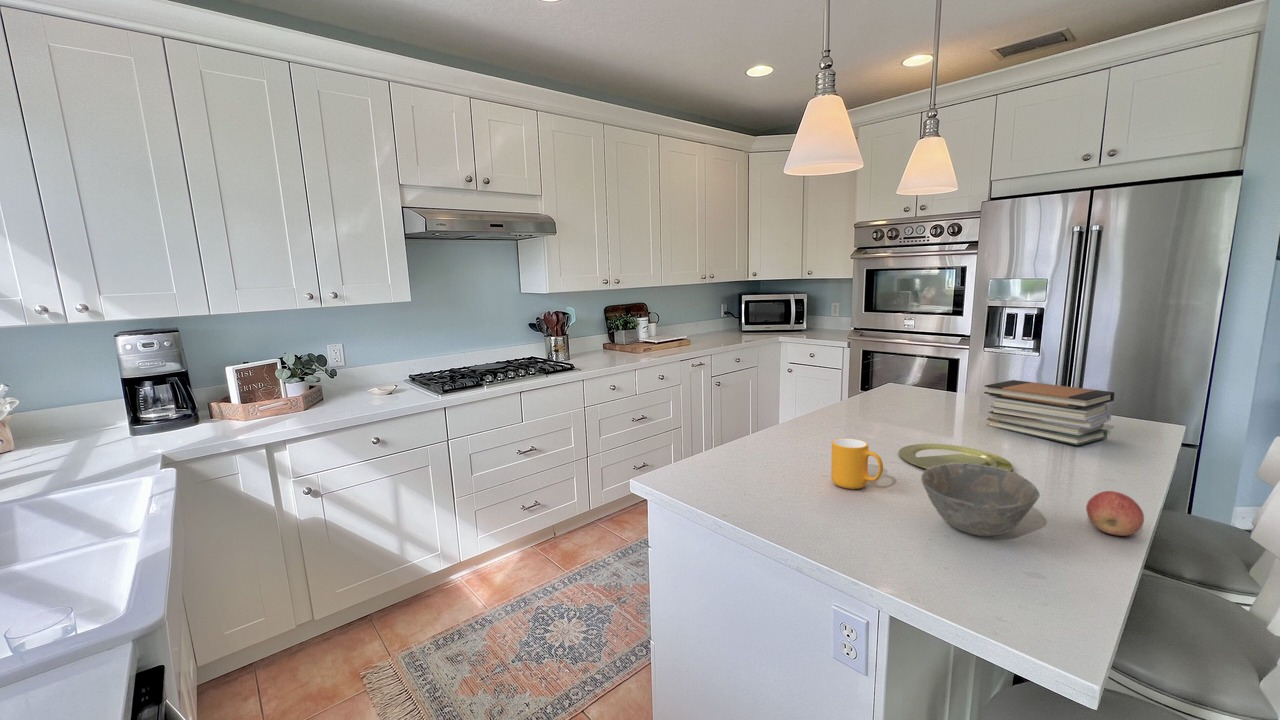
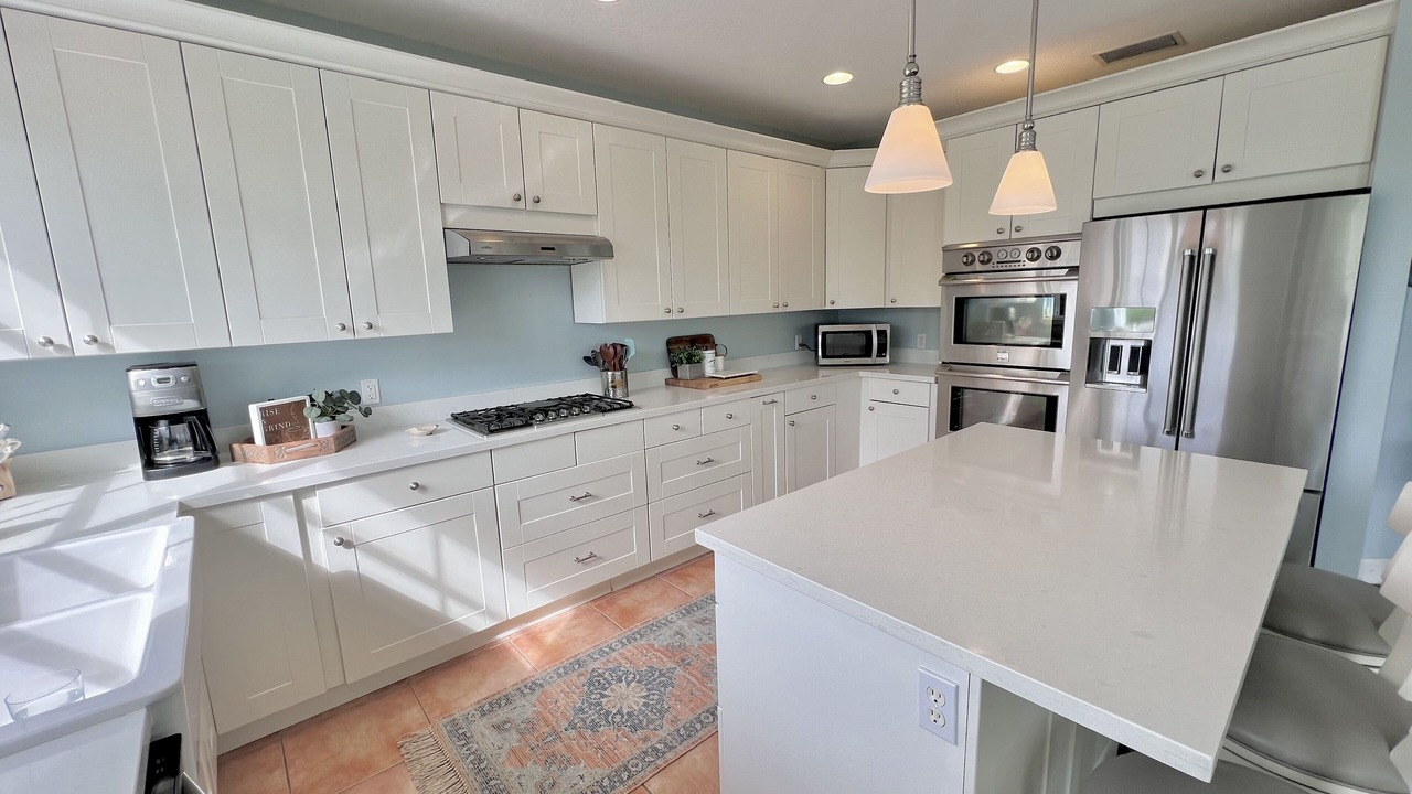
- apple (1114, 512)
- mug (857, 465)
- book stack (1046, 410)
- plate (952, 459)
- bowl (975, 504)
